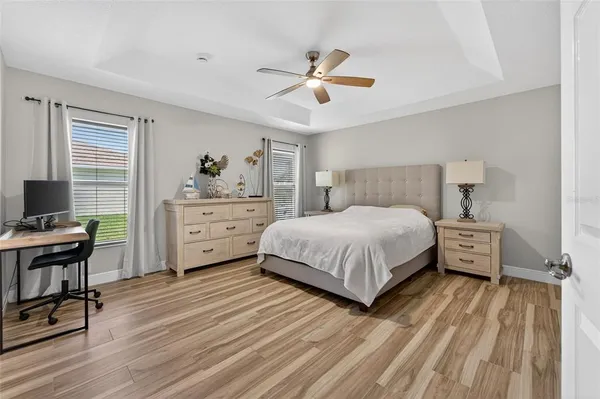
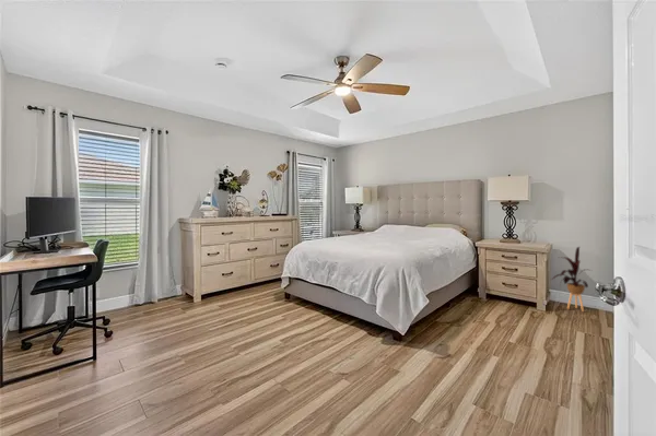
+ house plant (571, 278)
